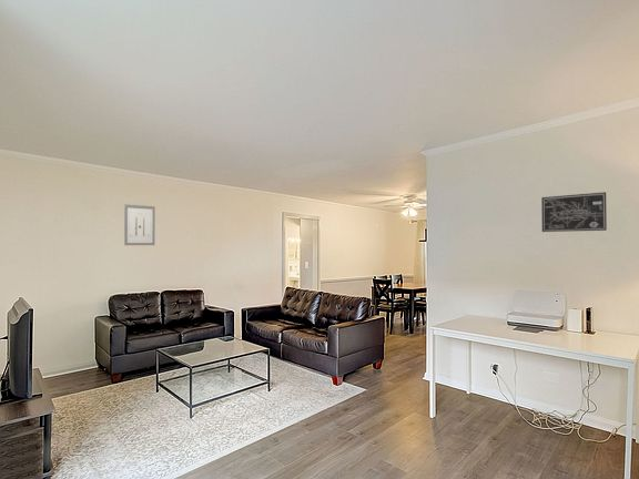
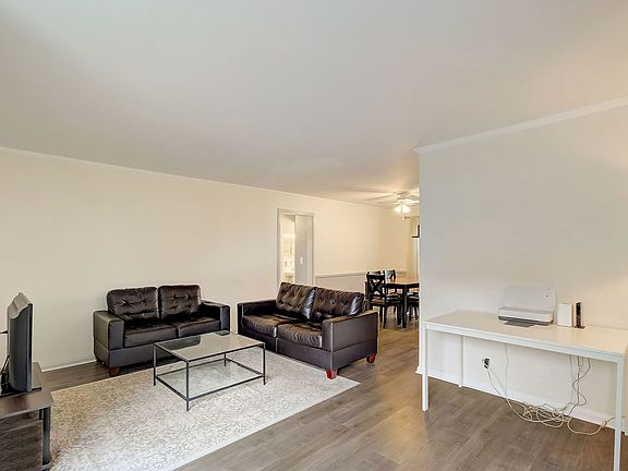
- wall art (572, 213)
- wall art (140, 225)
